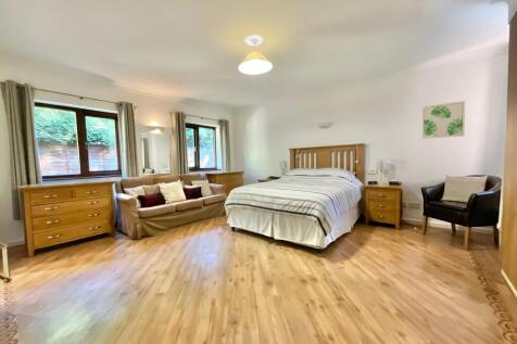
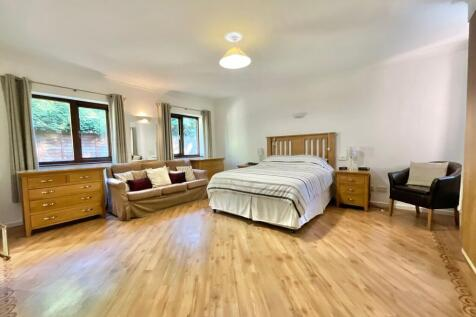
- wall art (442, 120)
